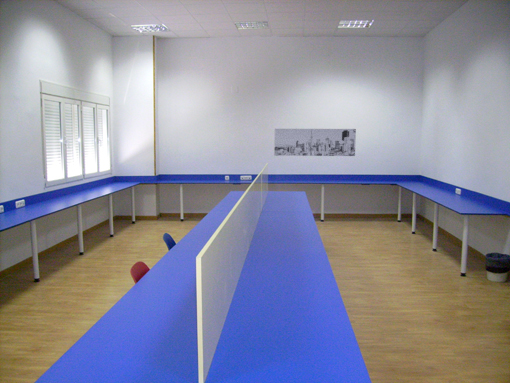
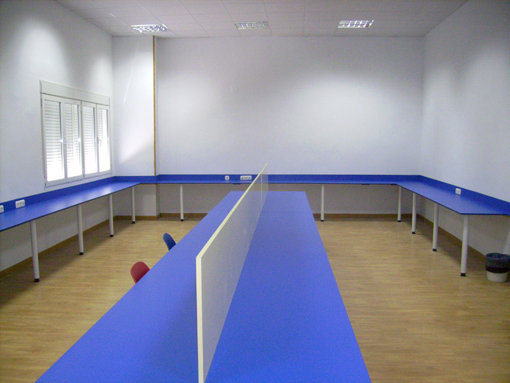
- wall art (314, 142)
